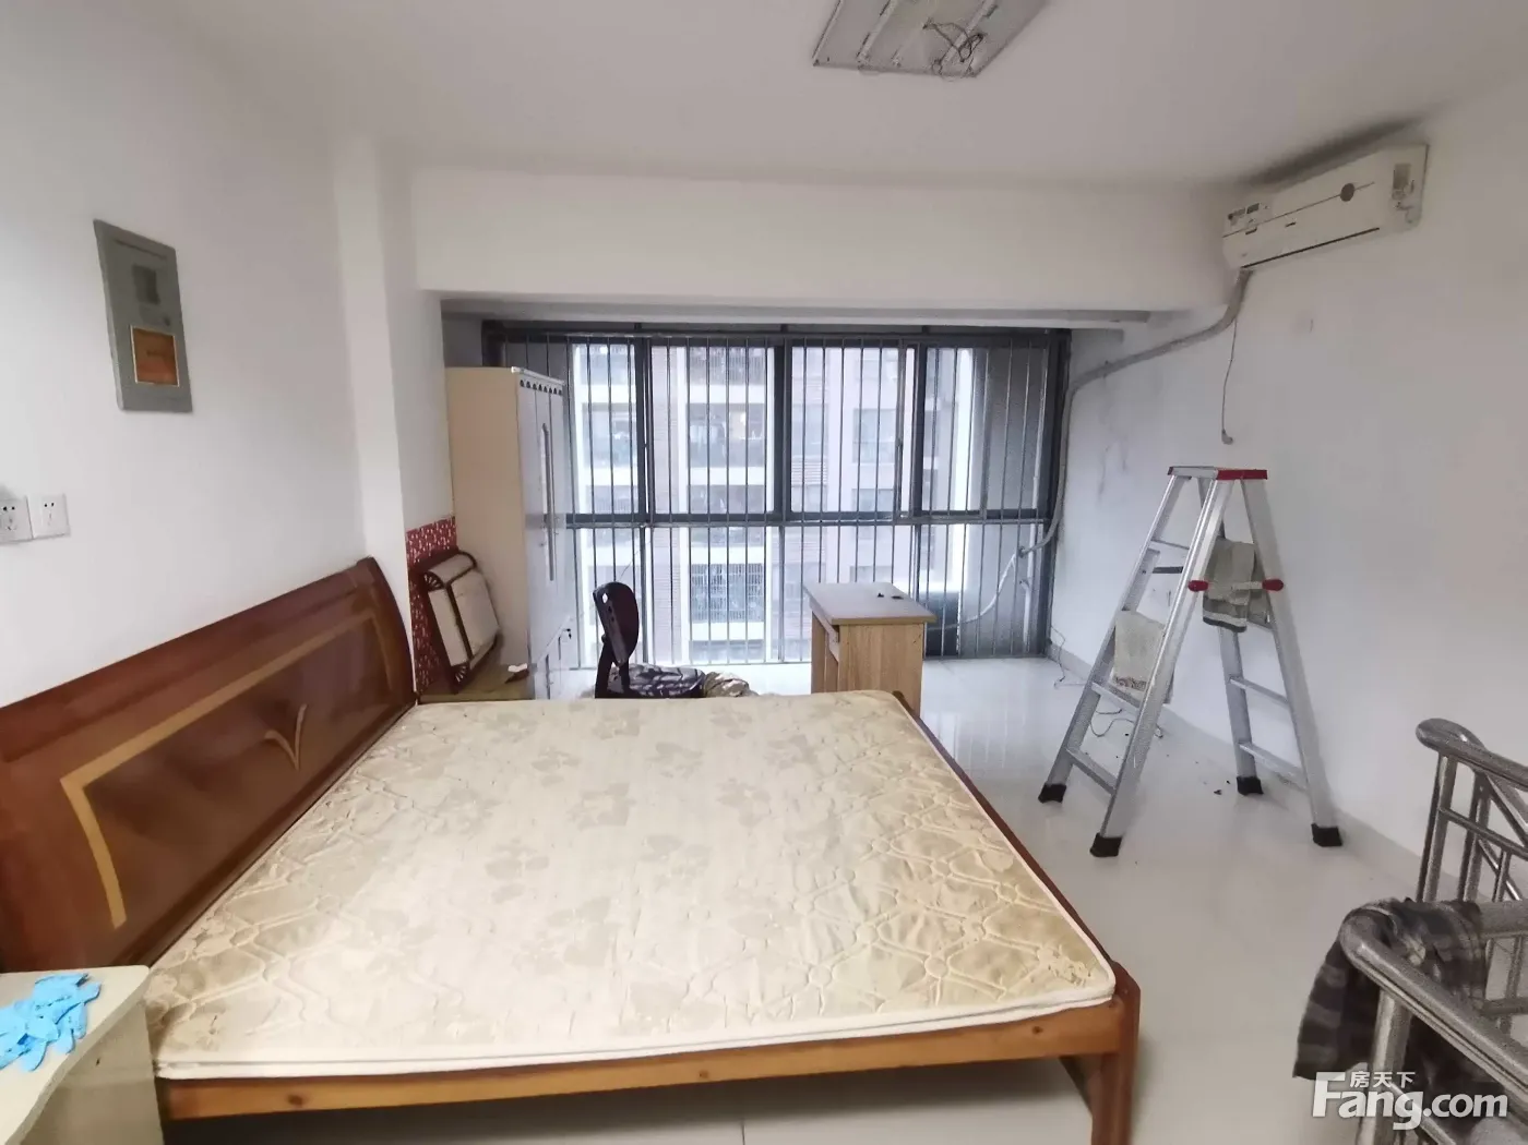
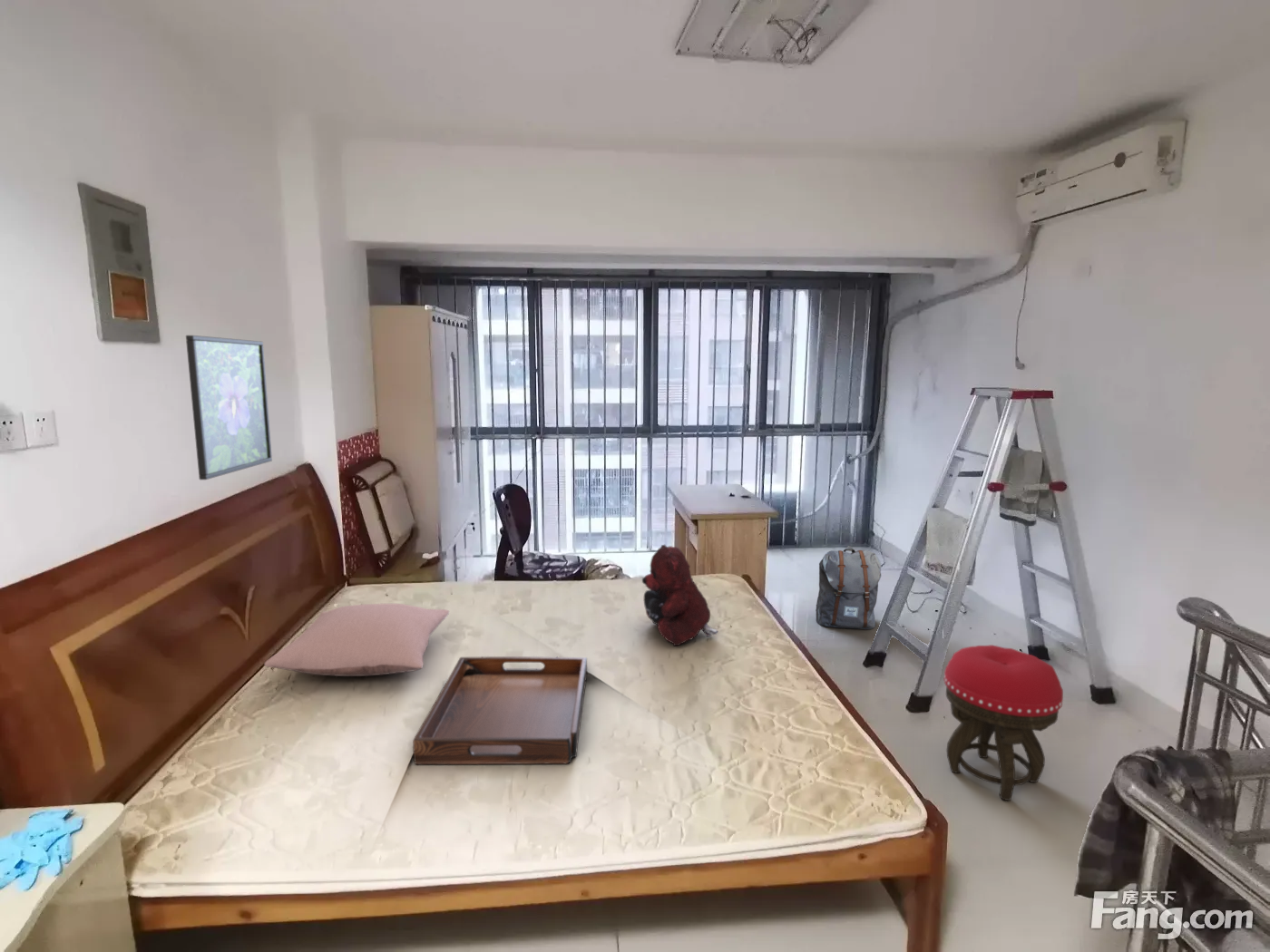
+ backpack (846, 585)
+ serving tray (511, 704)
+ pillow (367, 636)
+ stool (998, 717)
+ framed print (233, 404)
+ teddy bear (680, 590)
